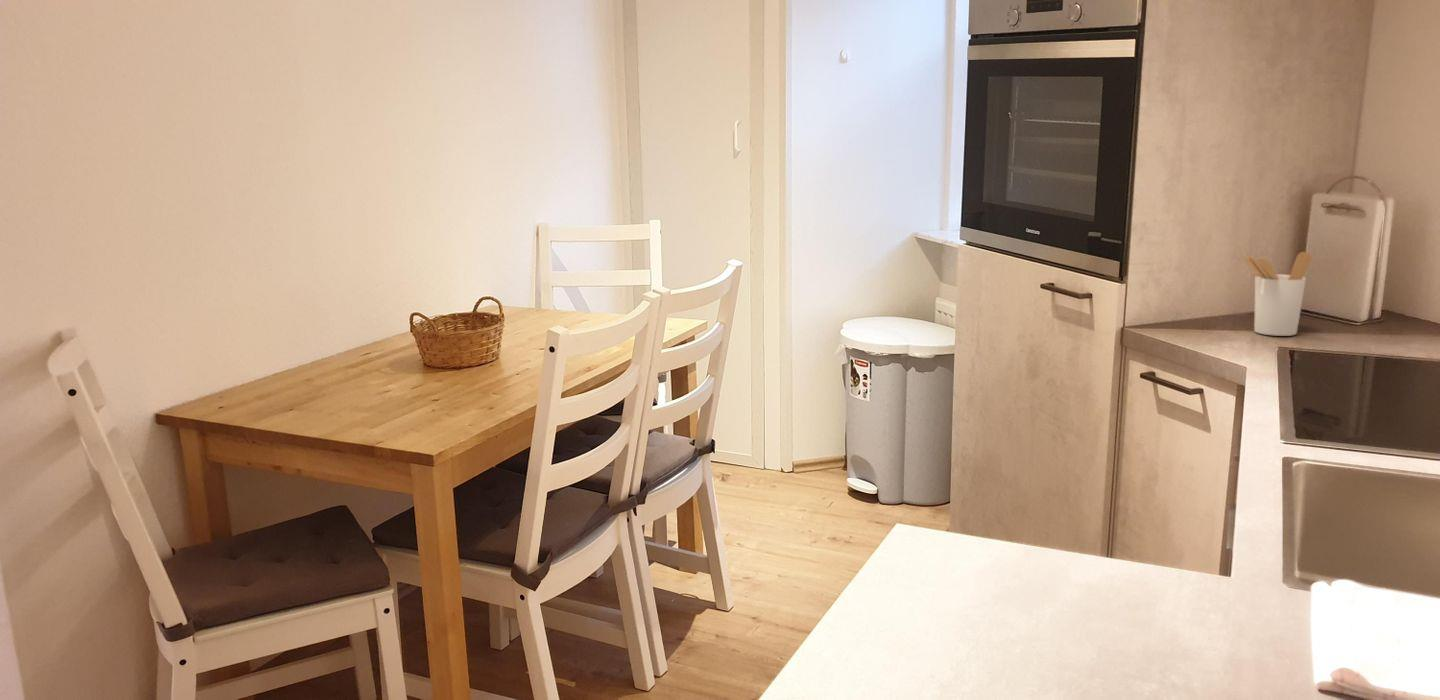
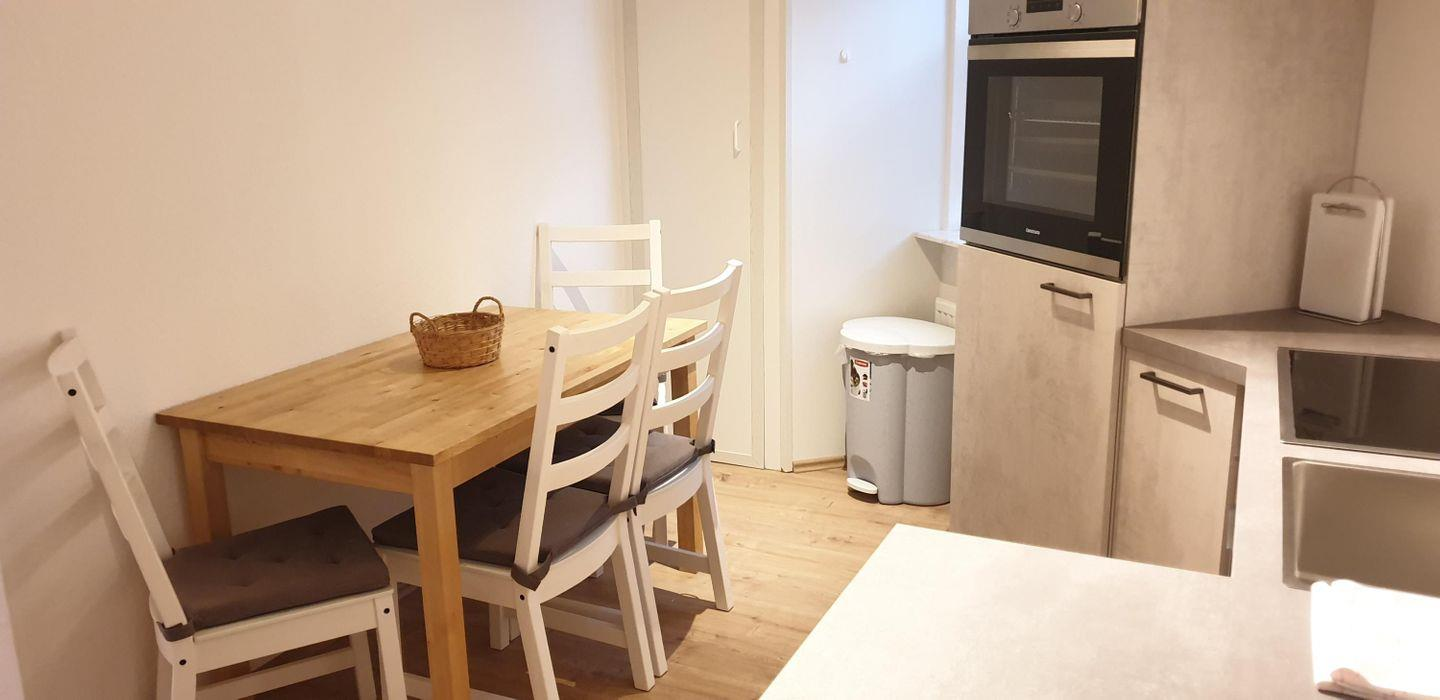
- utensil holder (1271, 292)
